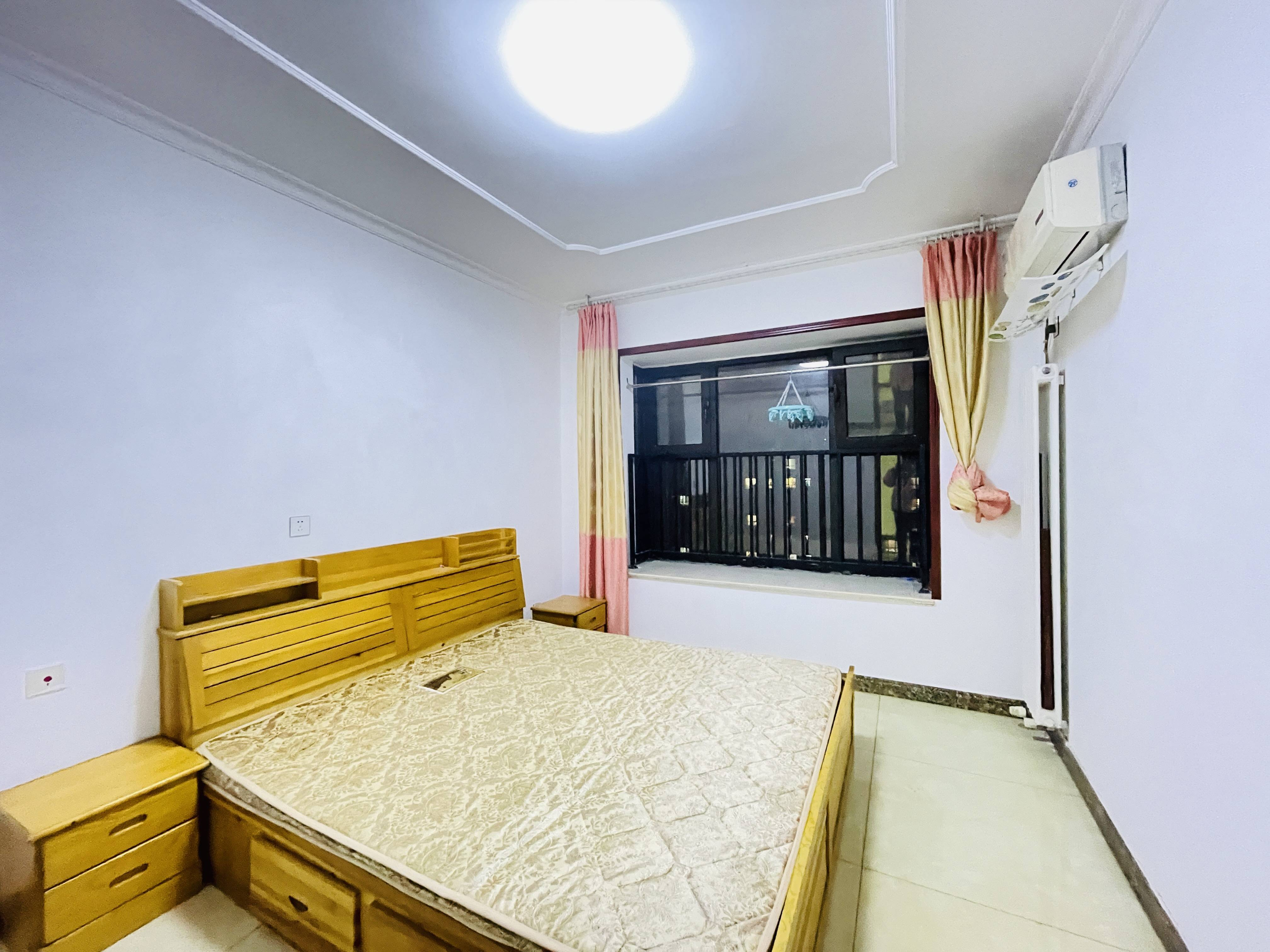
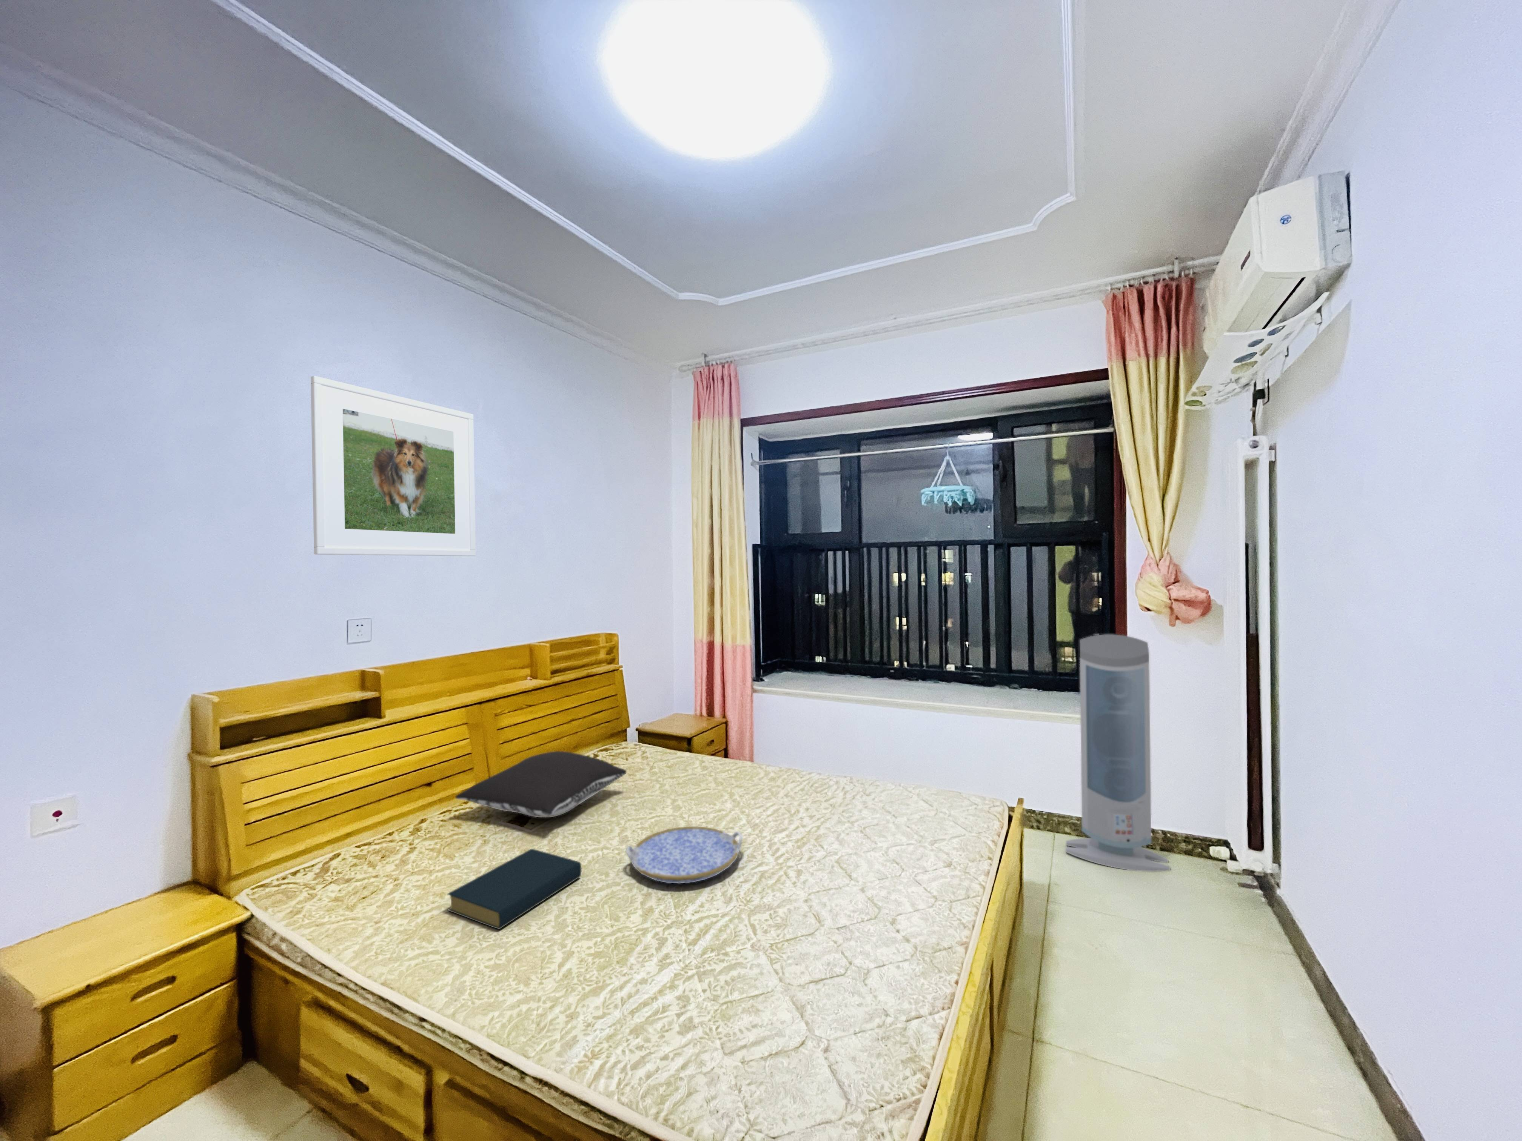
+ serving tray (685, 852)
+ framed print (403, 476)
+ pillow (545, 784)
+ air purifier (1115, 745)
+ hardback book (518, 885)
